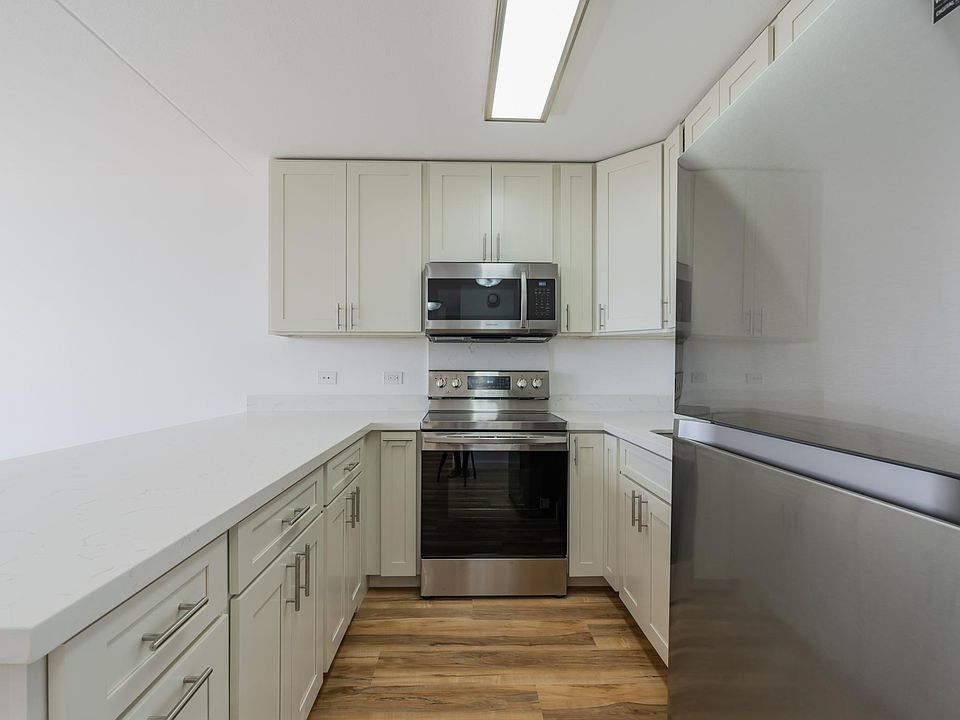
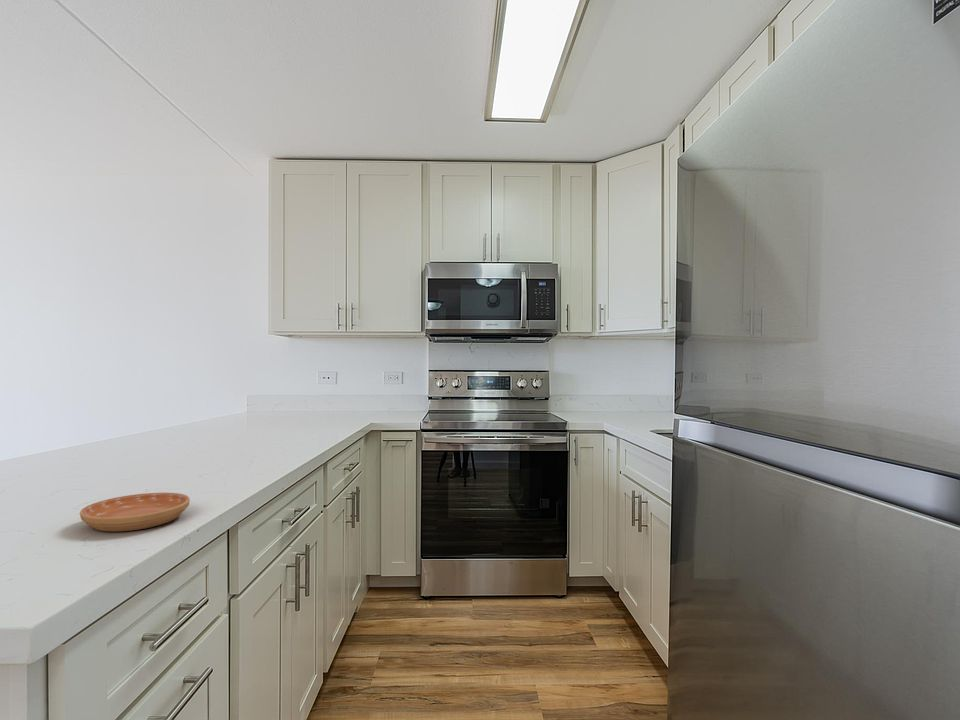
+ saucer (137, 511)
